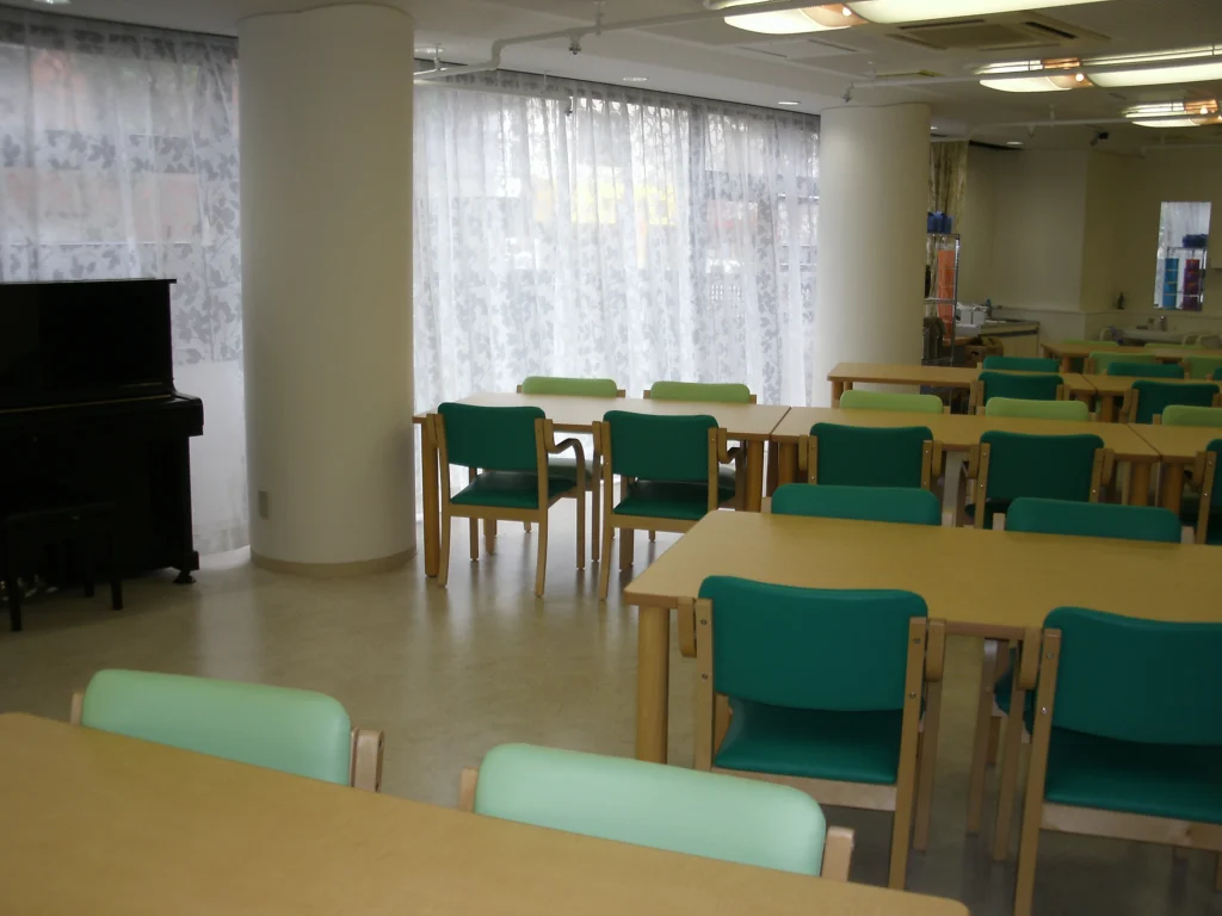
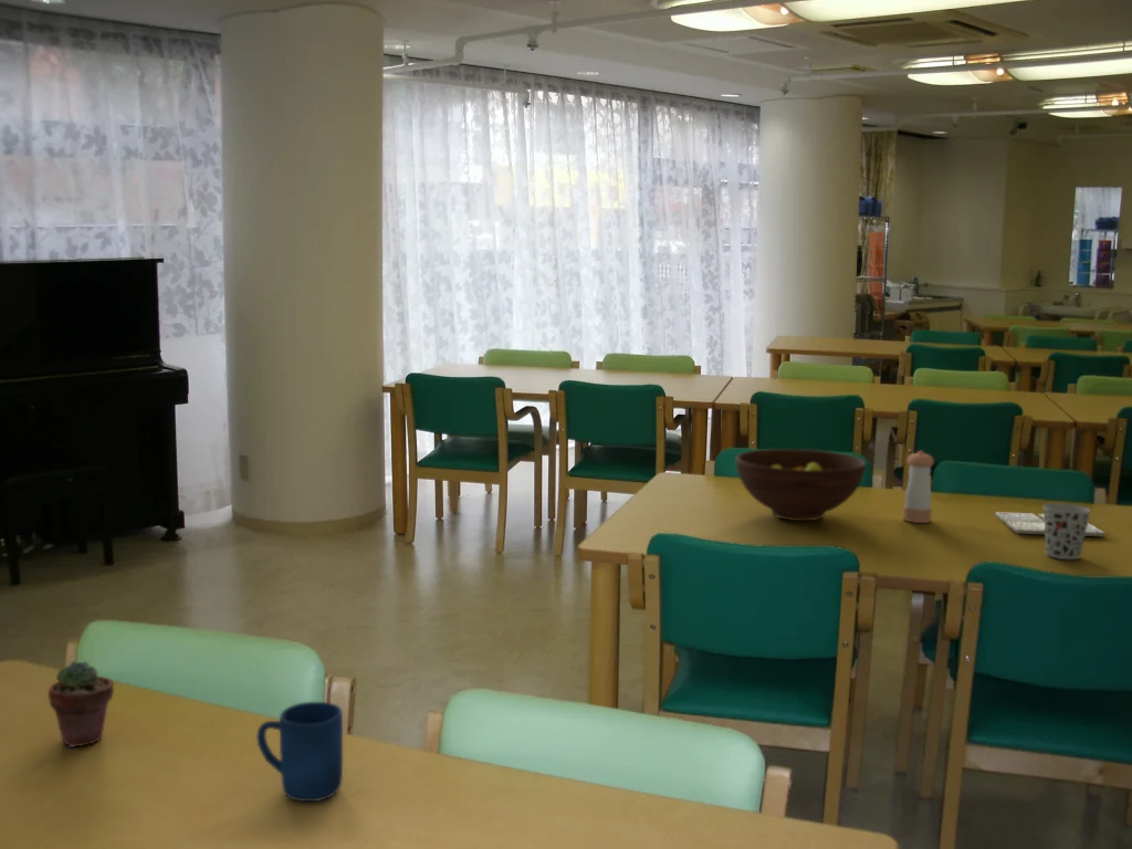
+ drink coaster (1044, 523)
+ cup (1065, 532)
+ fruit bowl (798, 488)
+ mug (298, 751)
+ potted succulent (81, 700)
+ pepper shaker (919, 485)
